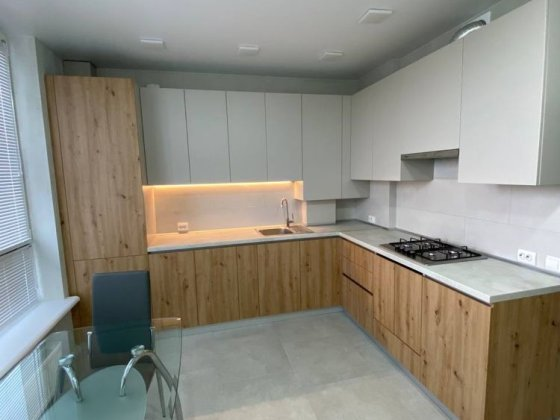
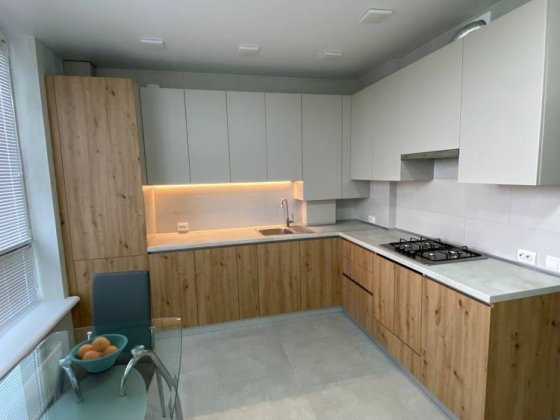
+ fruit bowl (99, 351)
